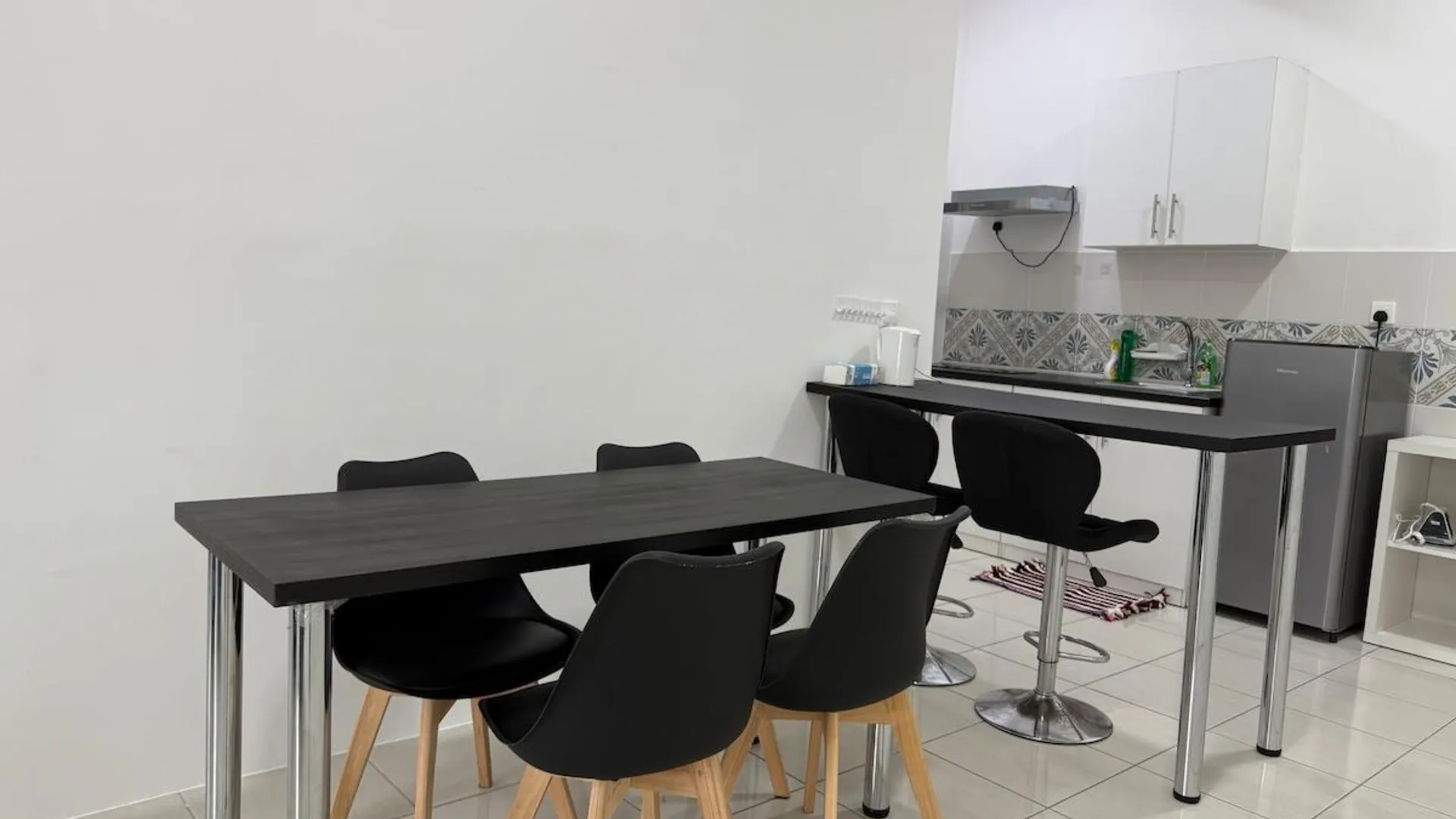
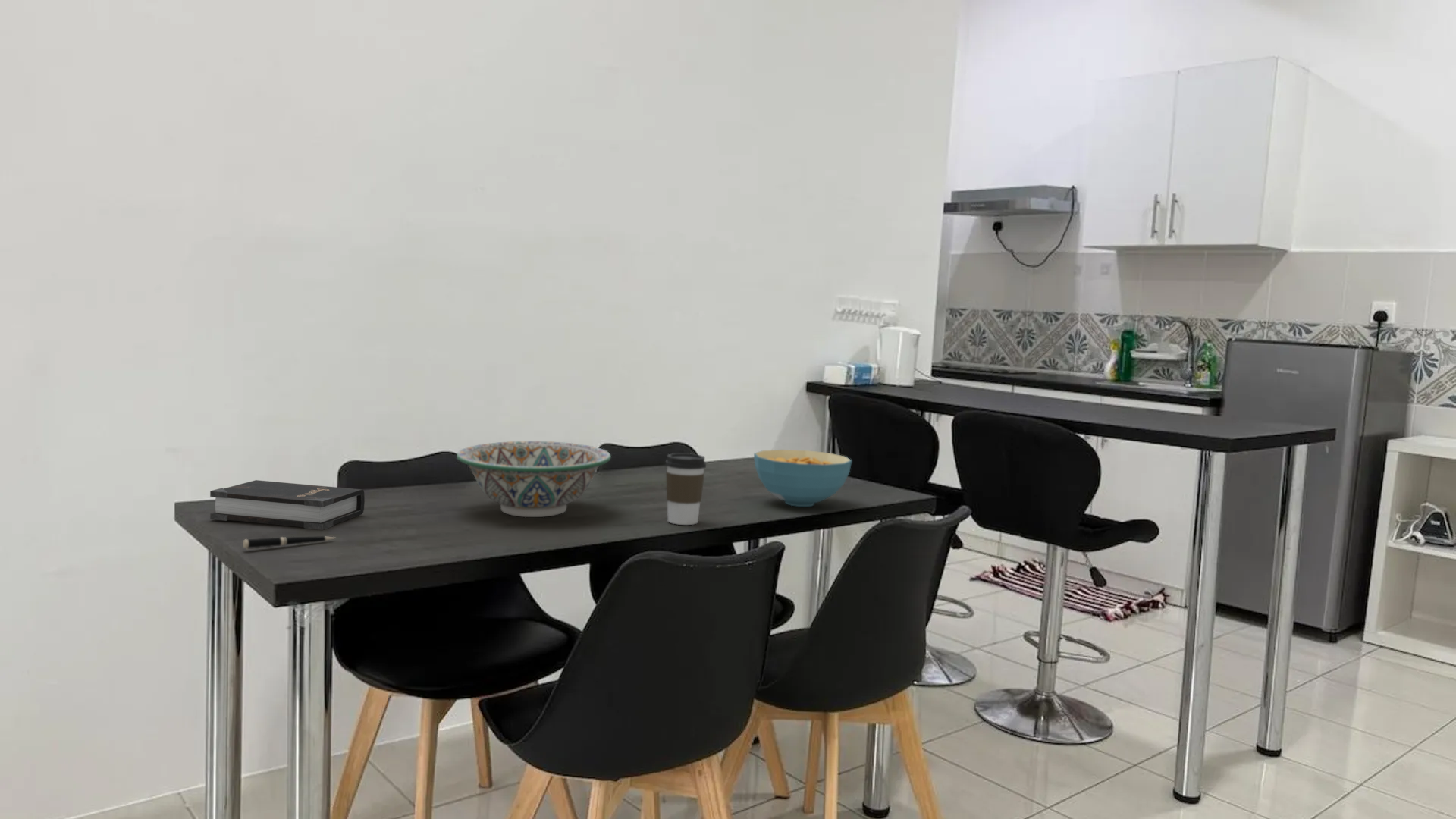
+ hardback book (289, 503)
+ pen (291, 539)
+ cereal bowl (801, 480)
+ coffee cup (684, 488)
+ decorative bowl (533, 481)
